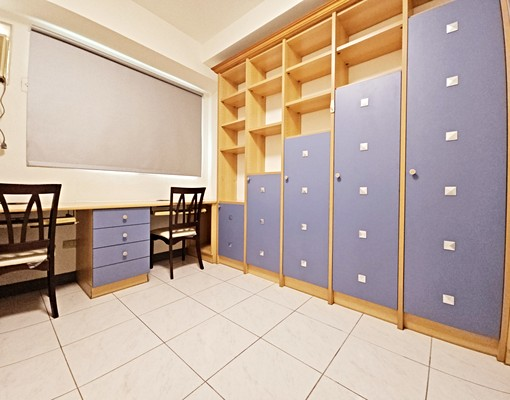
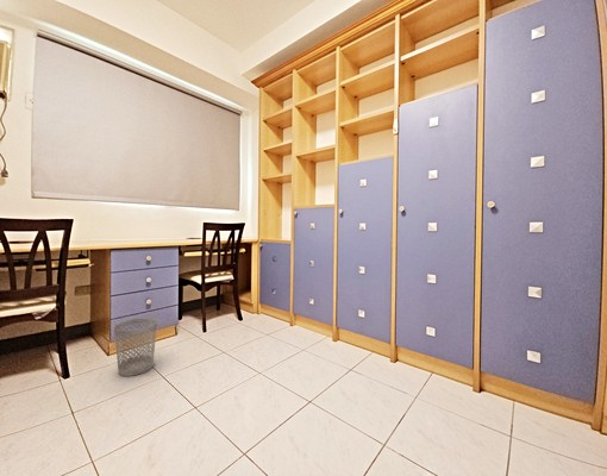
+ wastebasket (136, 346)
